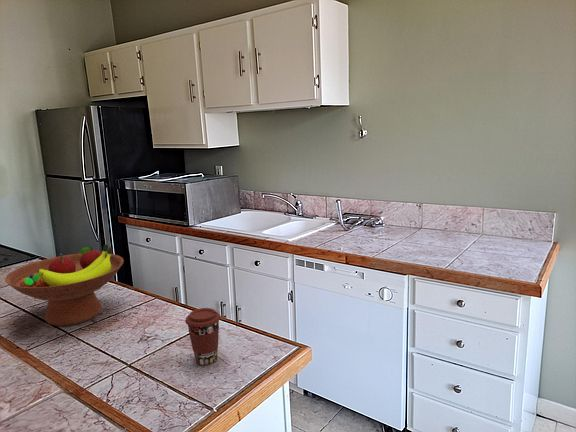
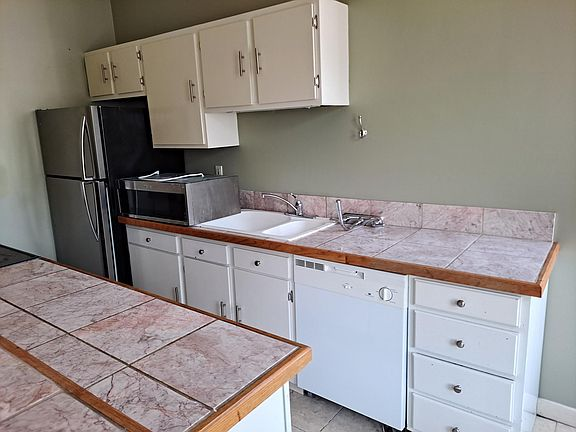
- fruit bowl (69, 282)
- coffee cup (204, 336)
